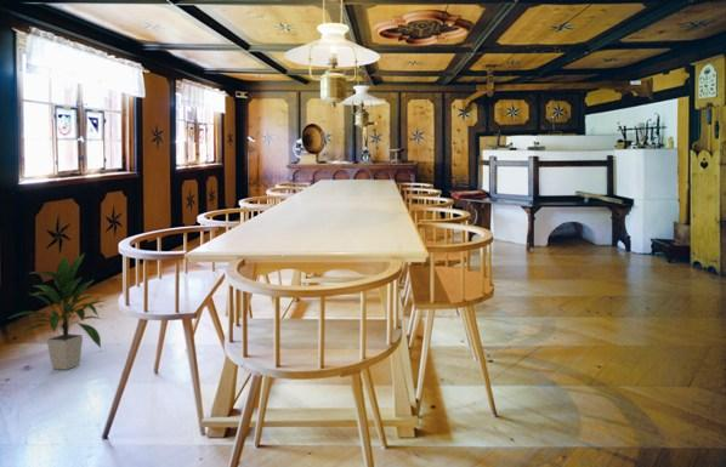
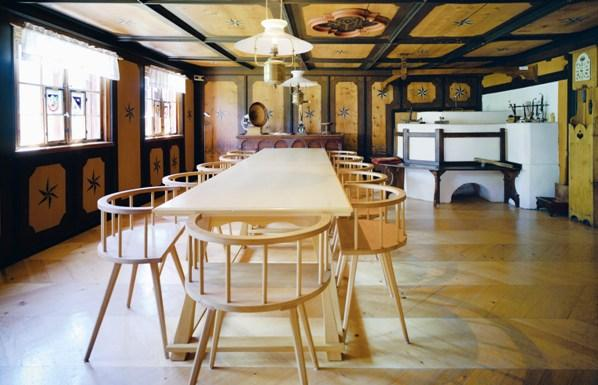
- indoor plant (64, 312)
